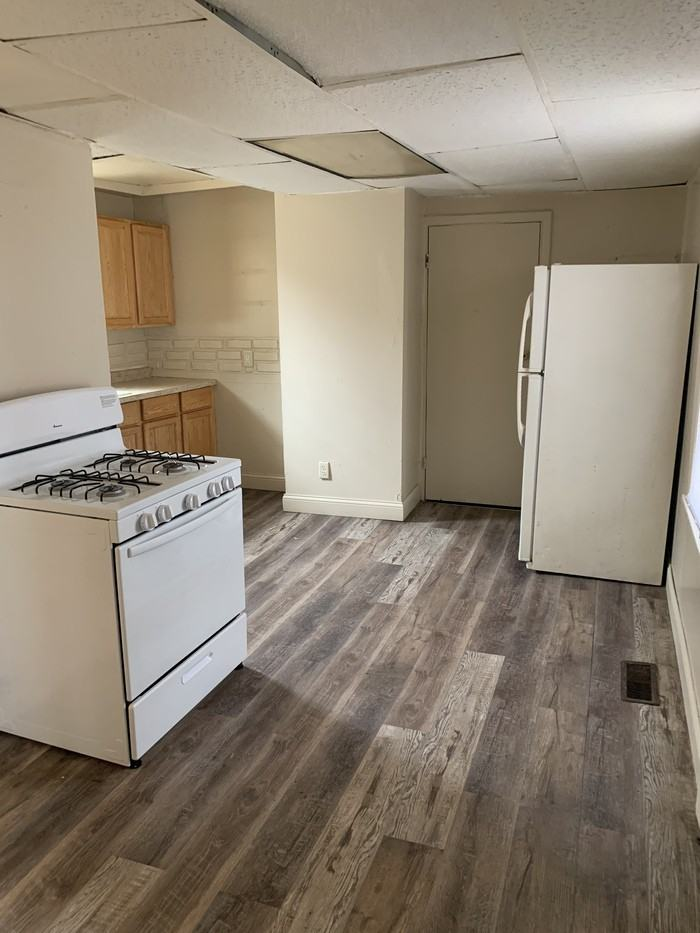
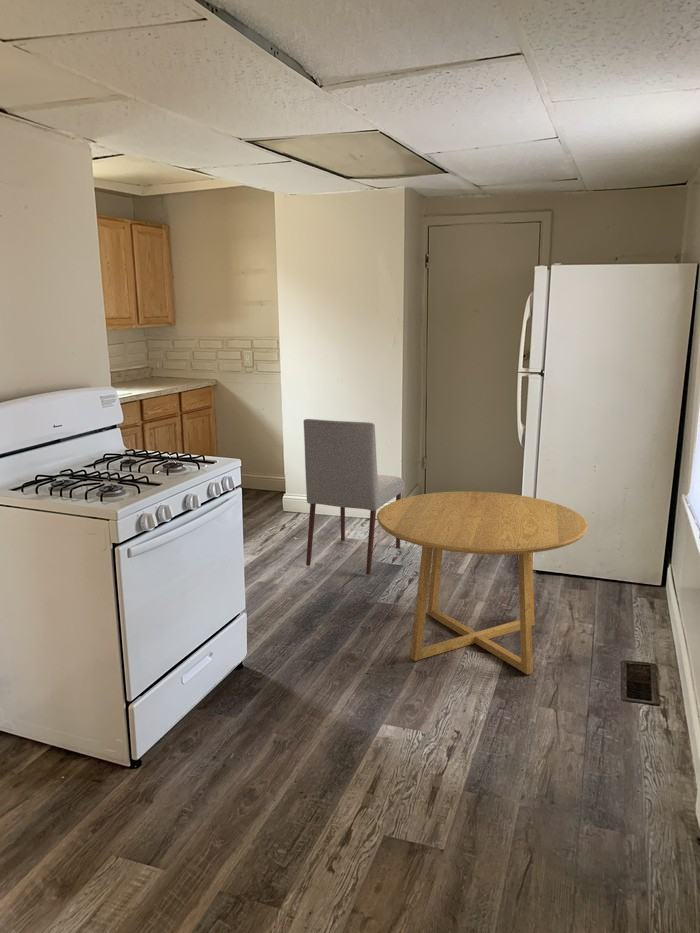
+ chair (355, 486)
+ round table (477, 553)
